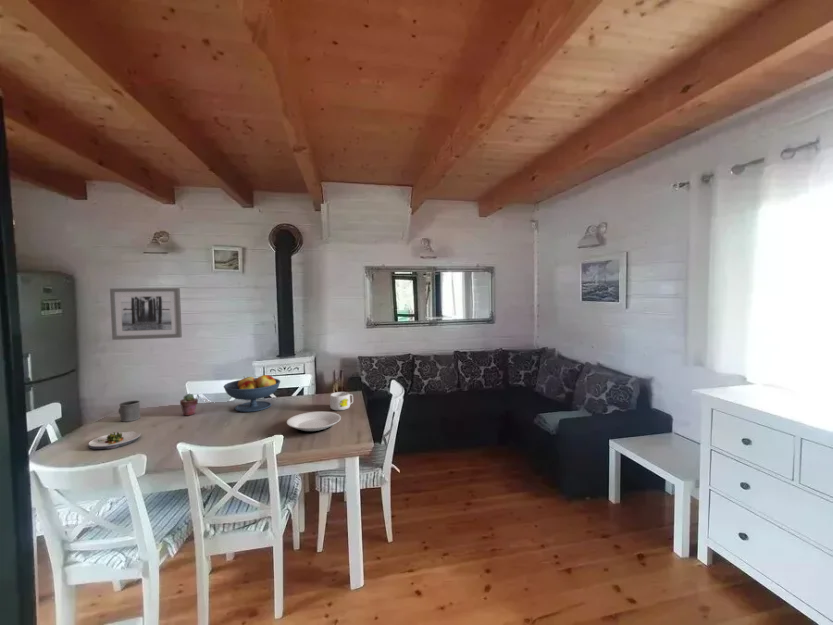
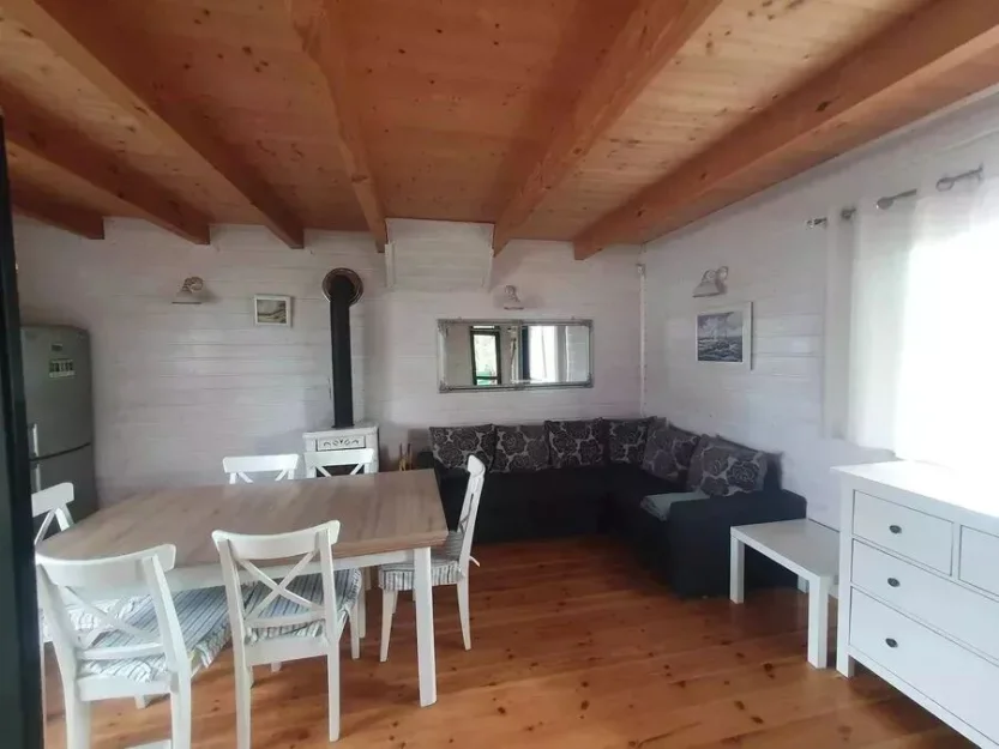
- wall art (146, 313)
- potted succulent (189, 403)
- fruit bowl (252, 390)
- plate (314, 423)
- salad plate (114, 437)
- mug (128, 410)
- mug (340, 401)
